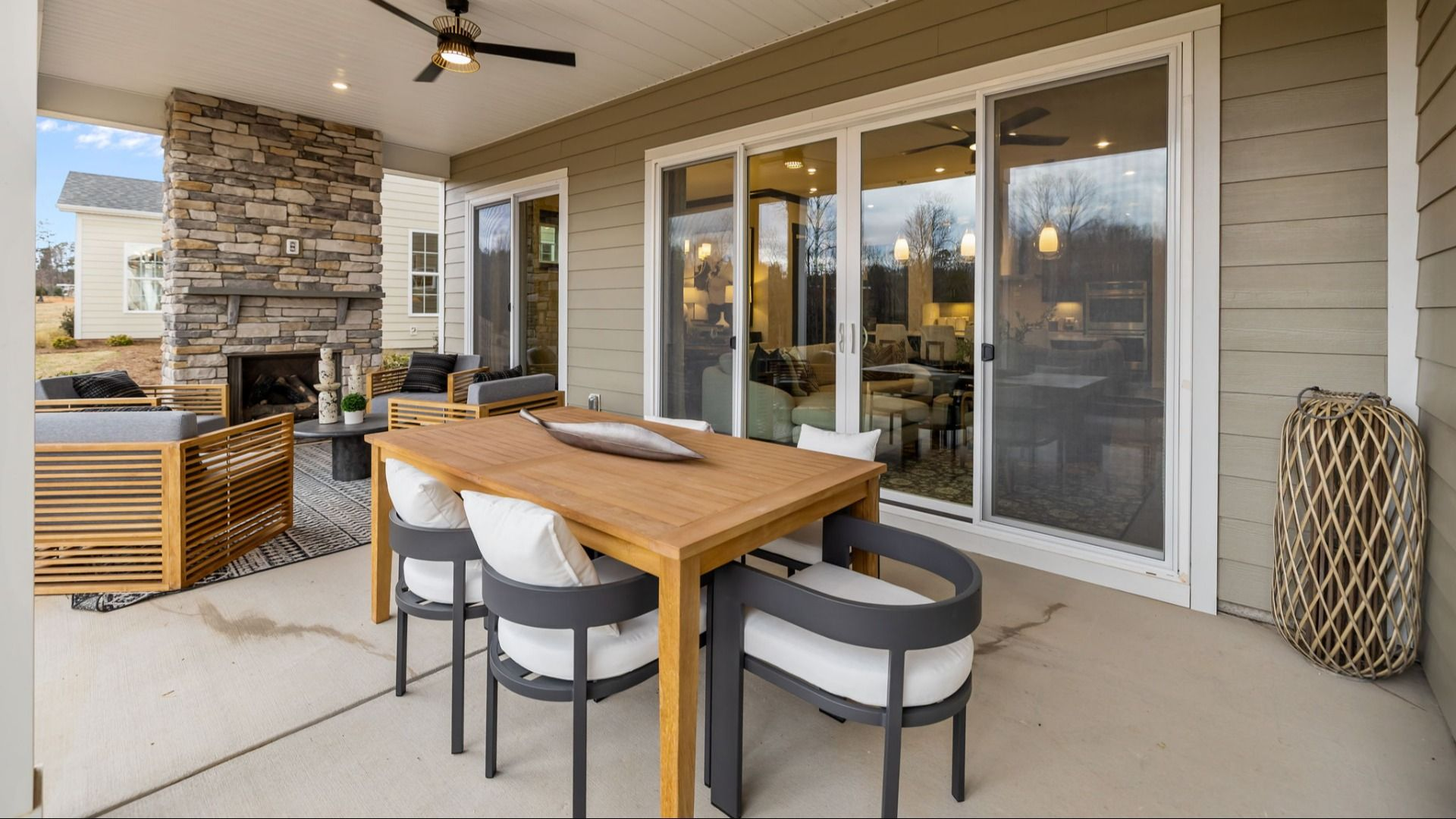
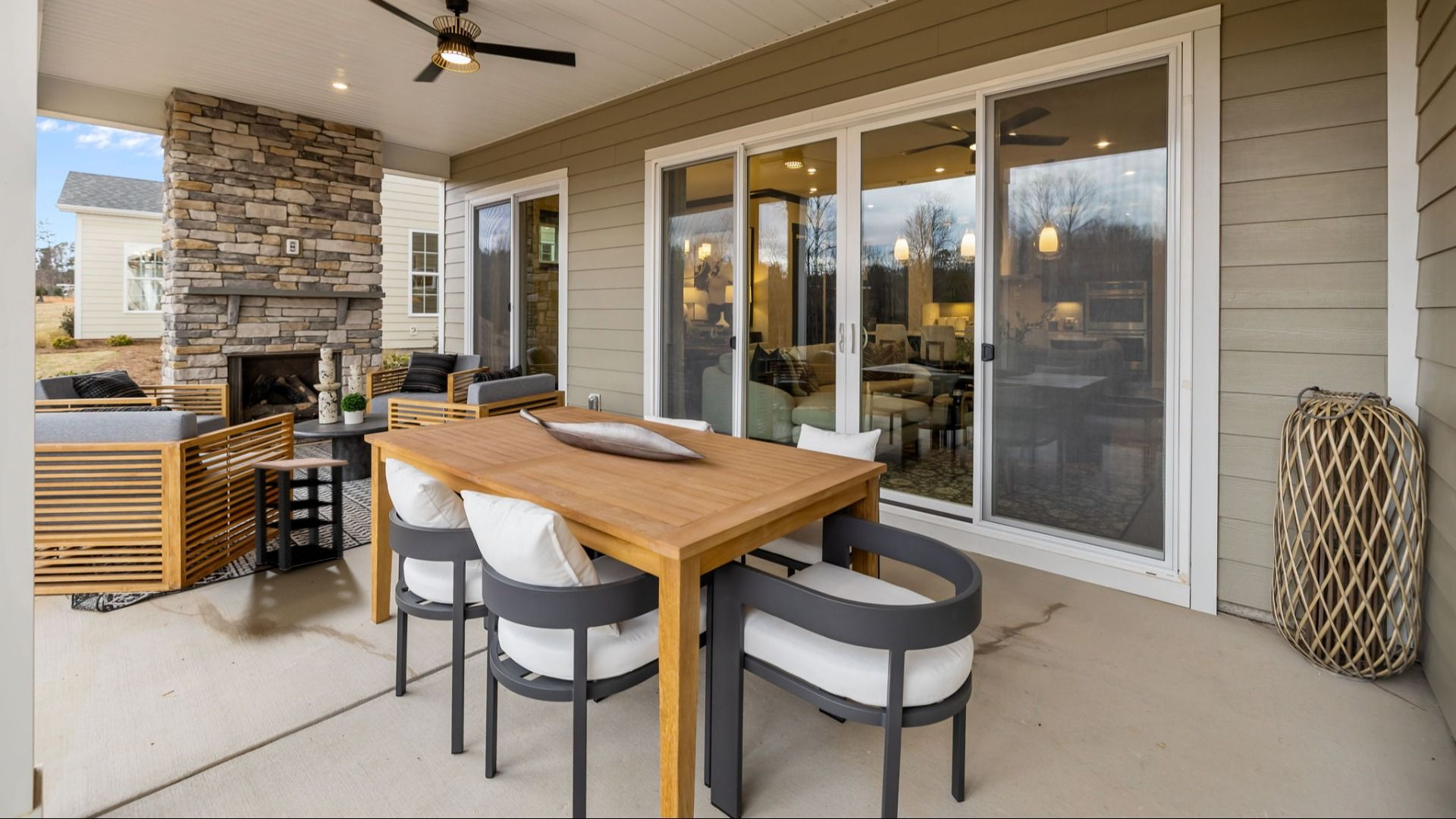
+ side table (300, 510)
